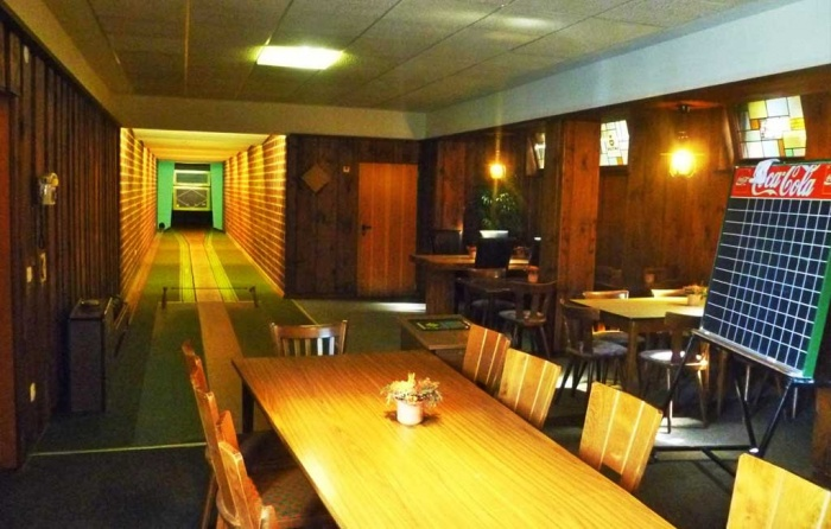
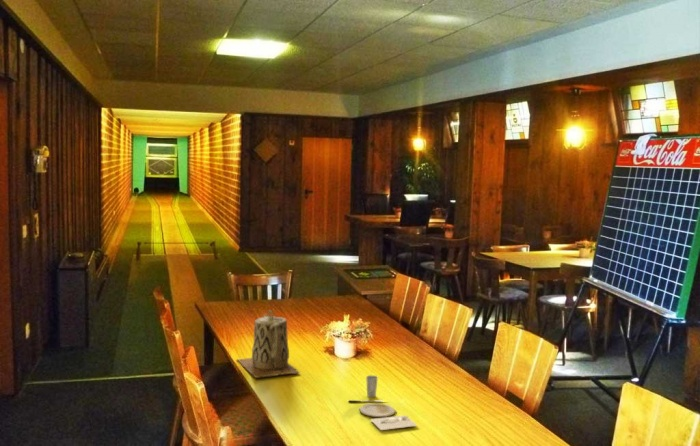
+ teapot (267, 338)
+ placemat (378, 401)
